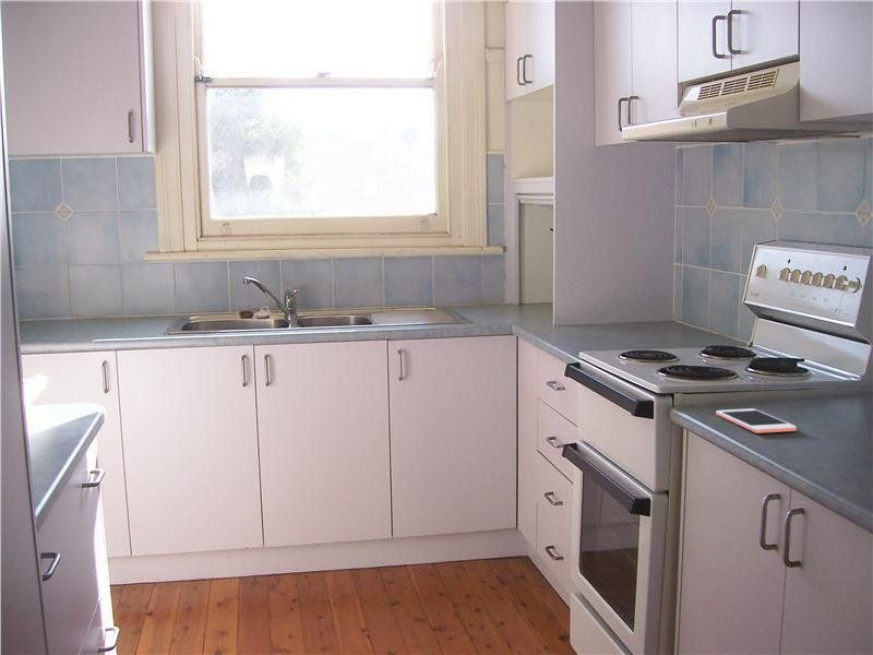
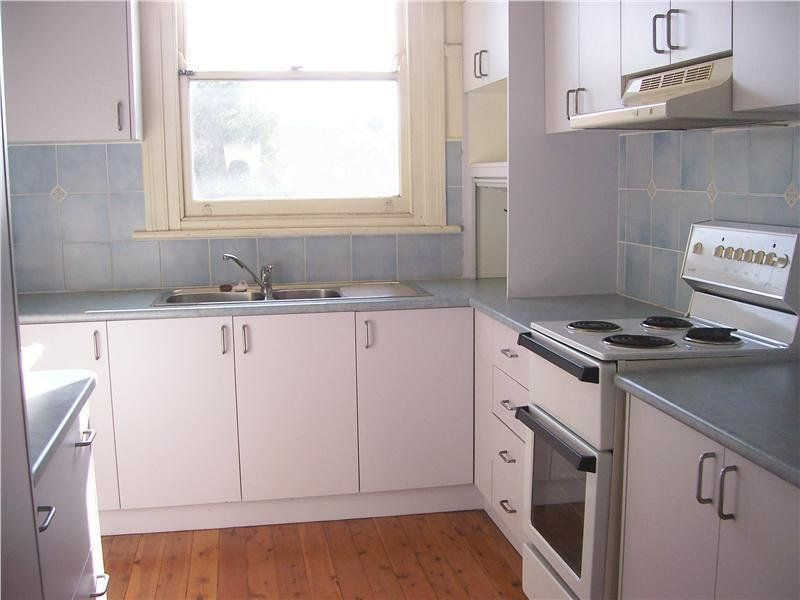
- cell phone (754, 420)
